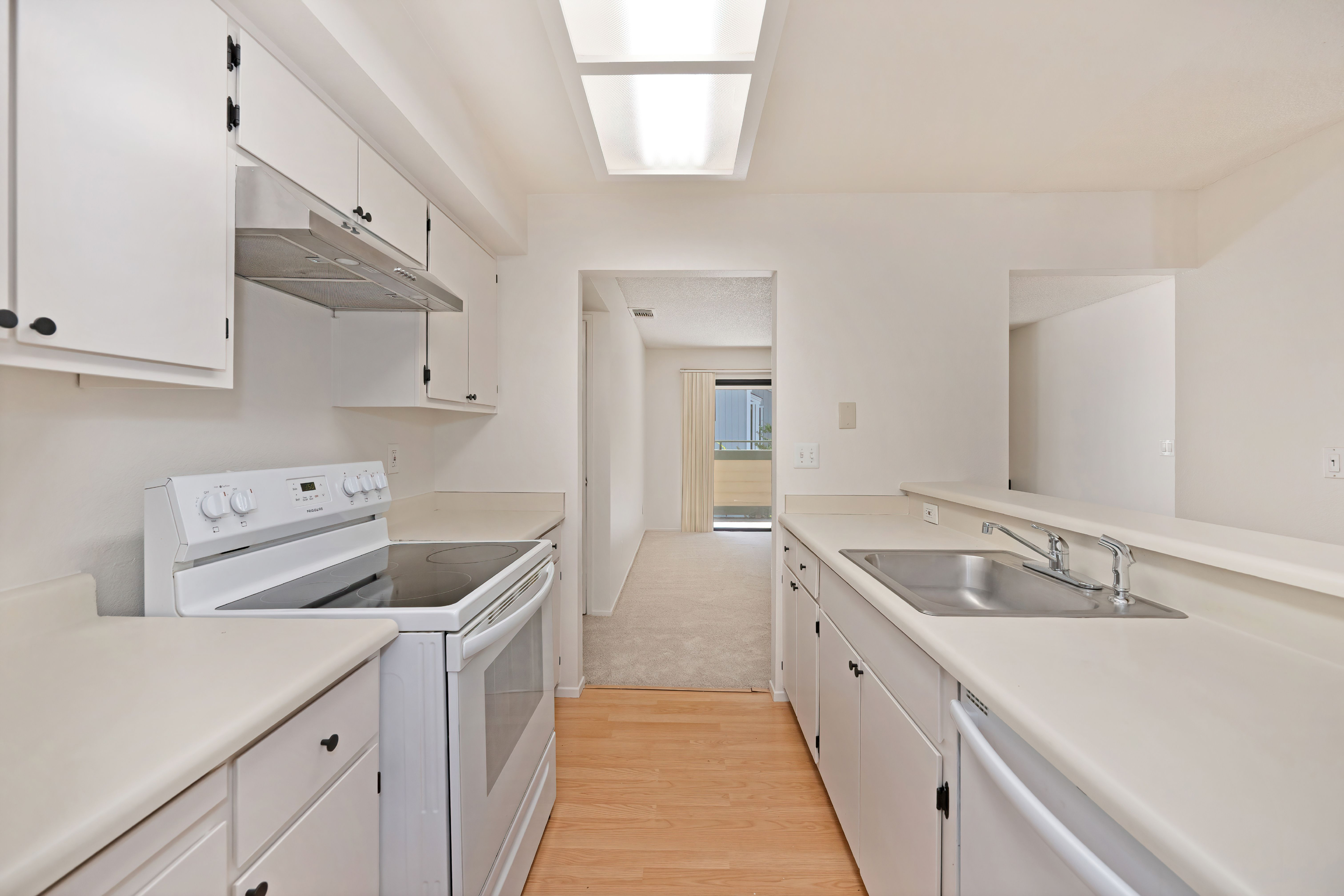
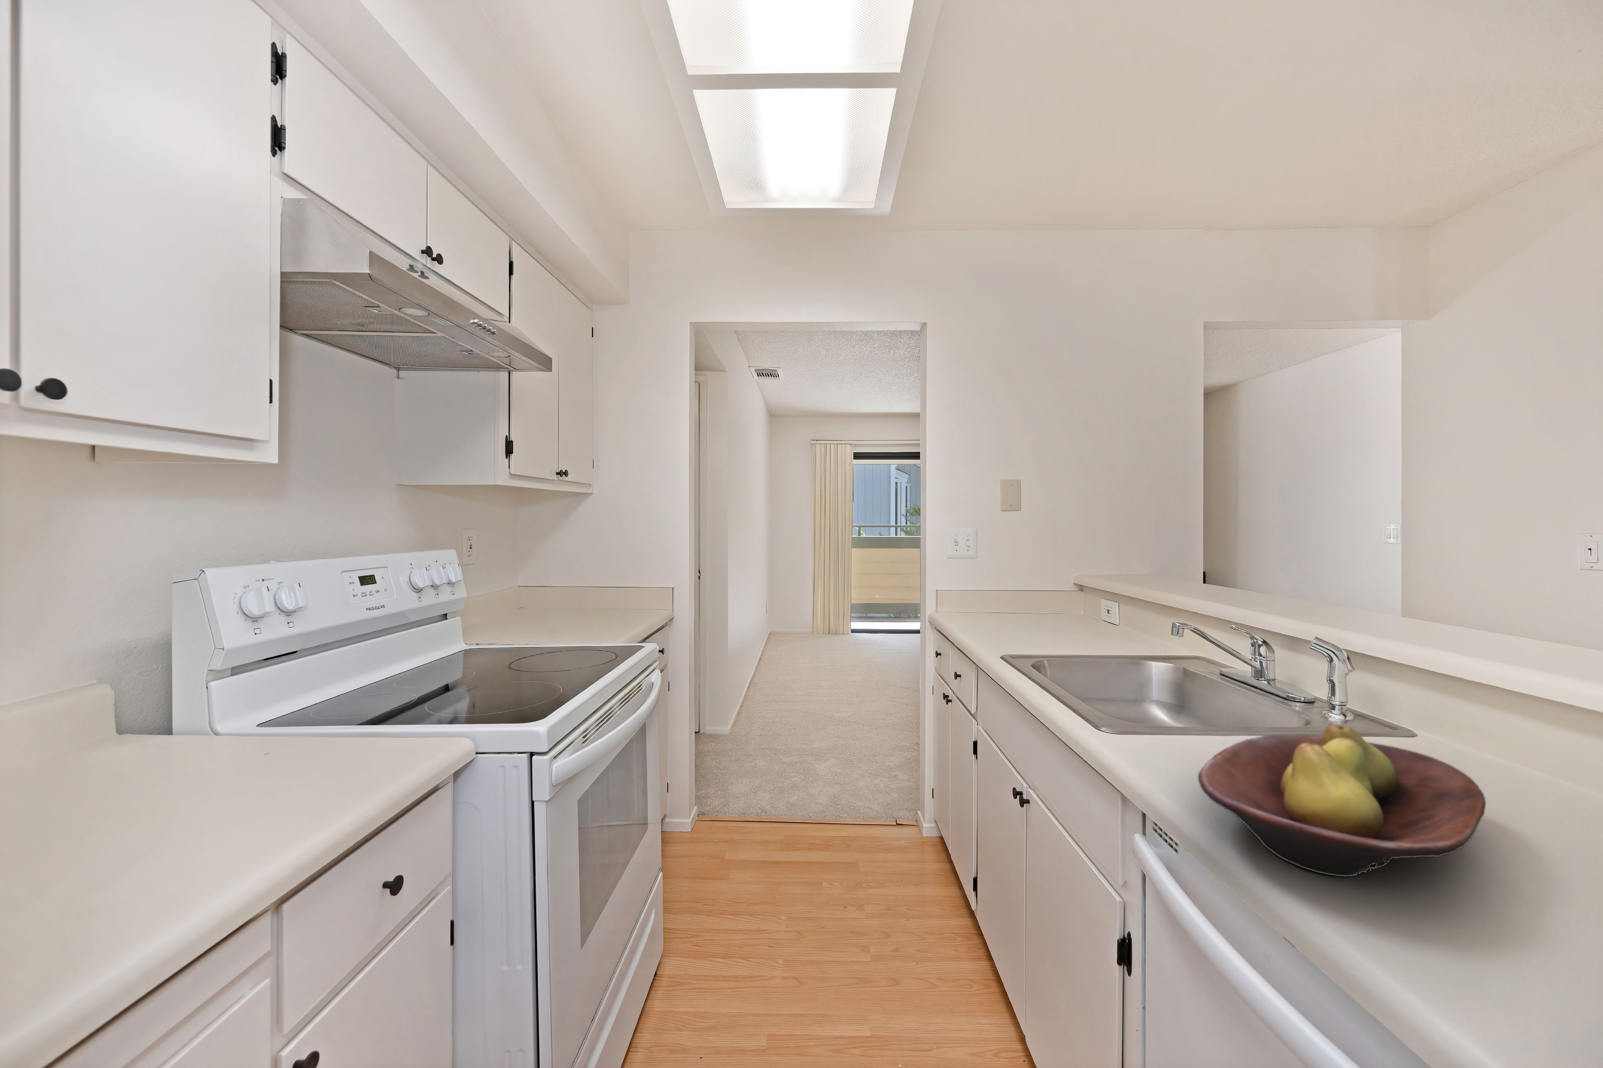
+ fruit bowl (1335, 782)
